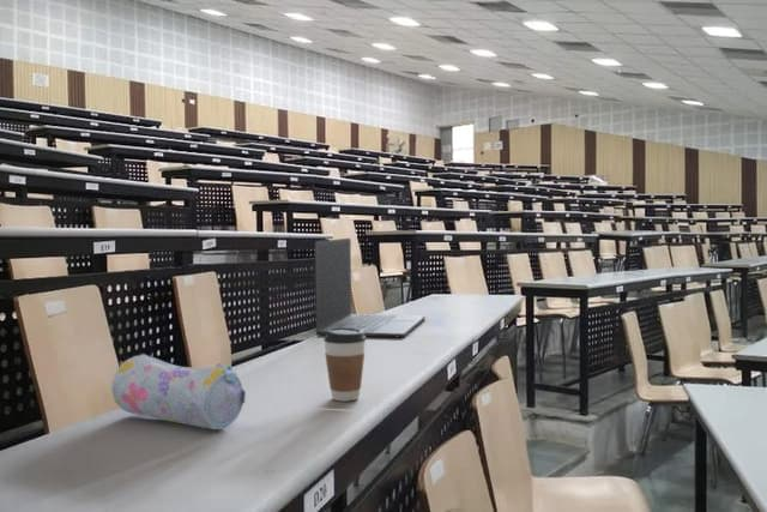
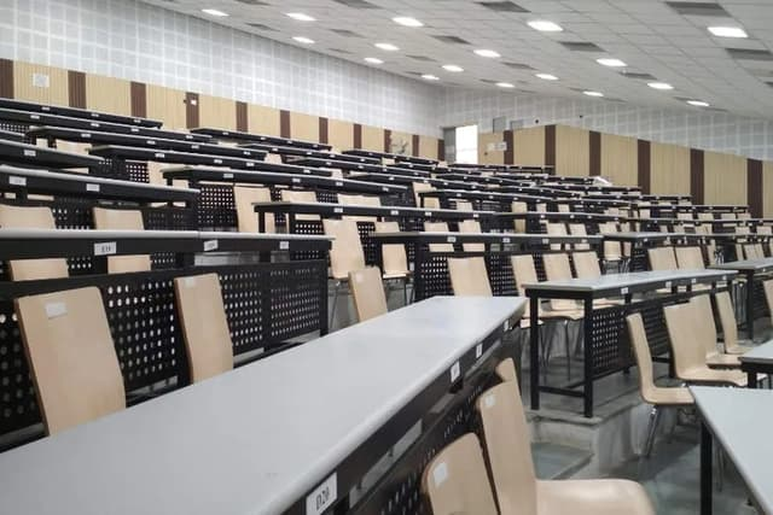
- laptop (350, 283)
- pencil case (176, 390)
- coffee cup (345, 363)
